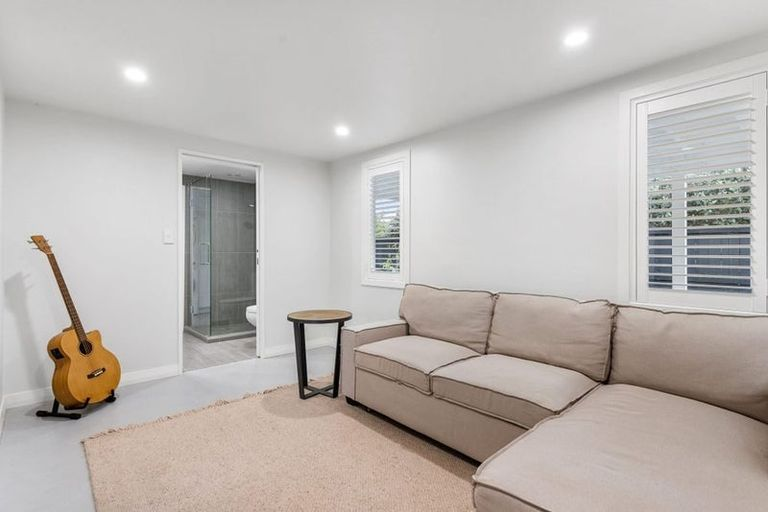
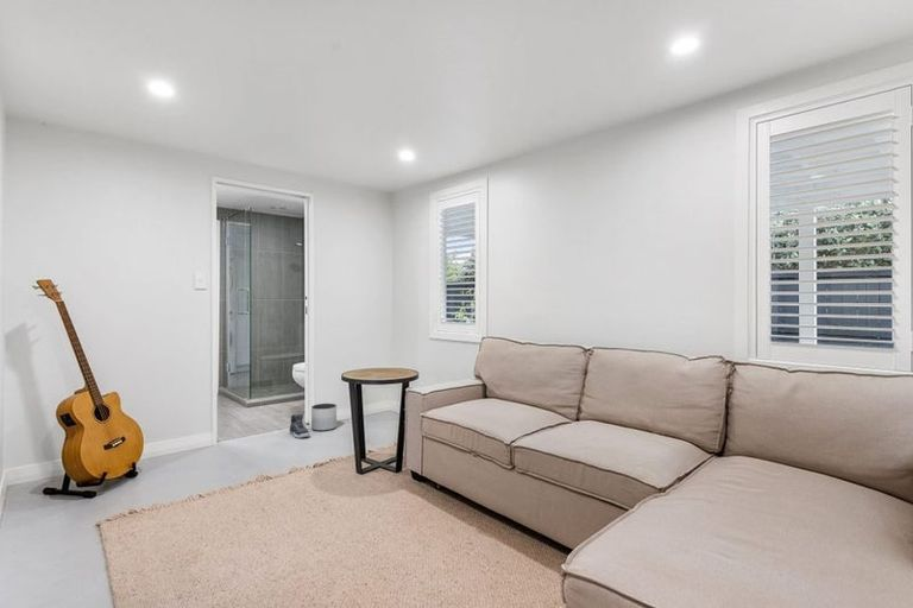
+ sneaker (298, 424)
+ planter (323, 417)
